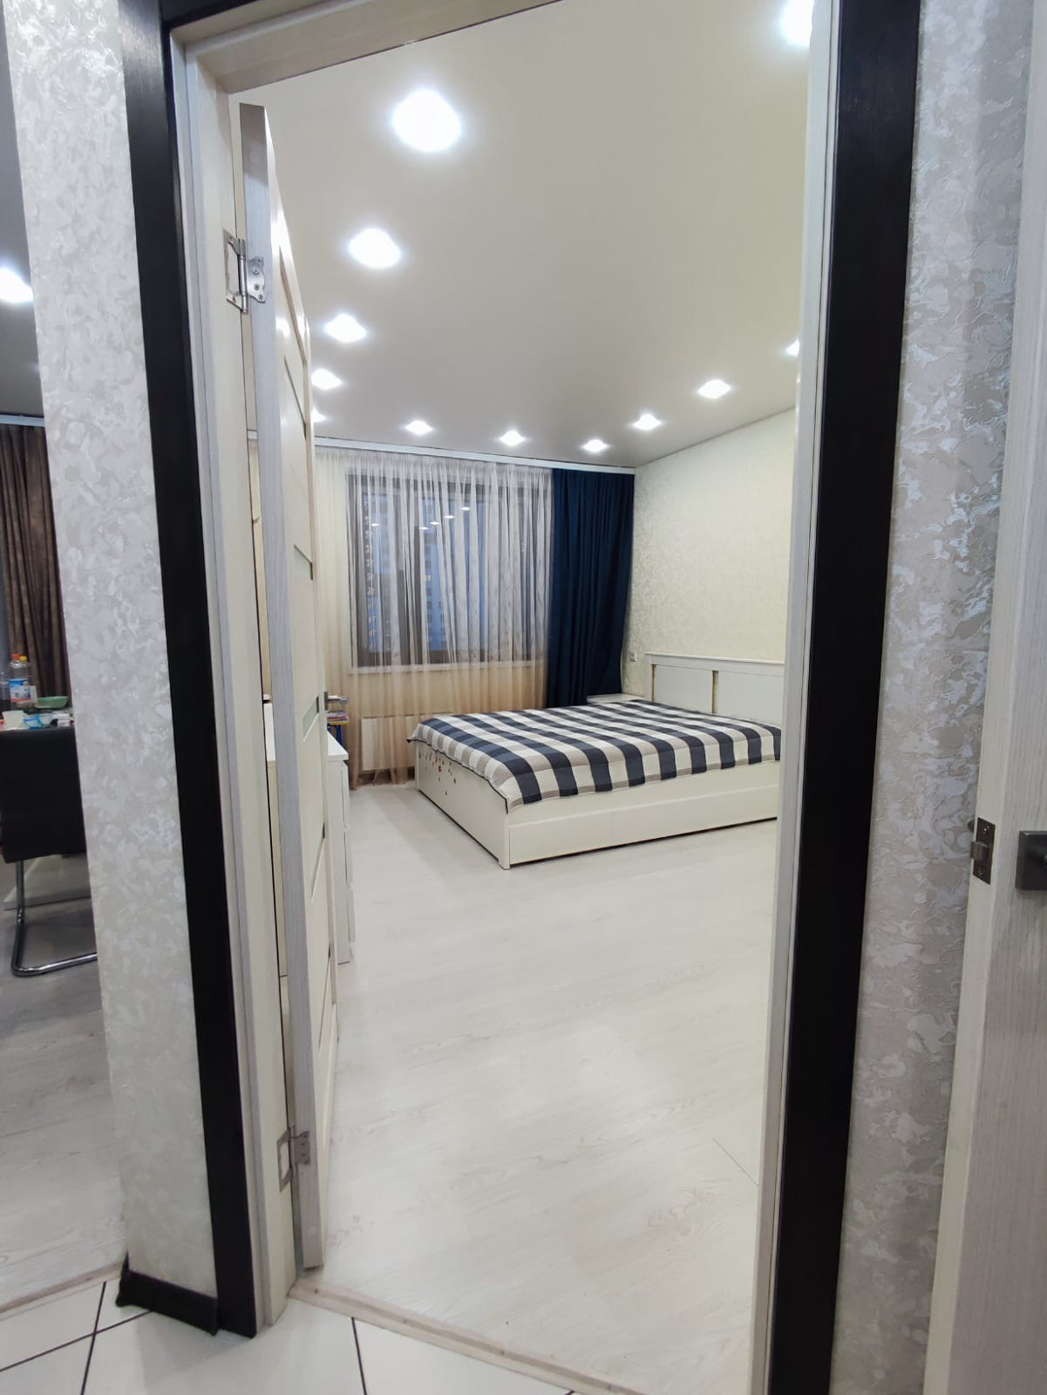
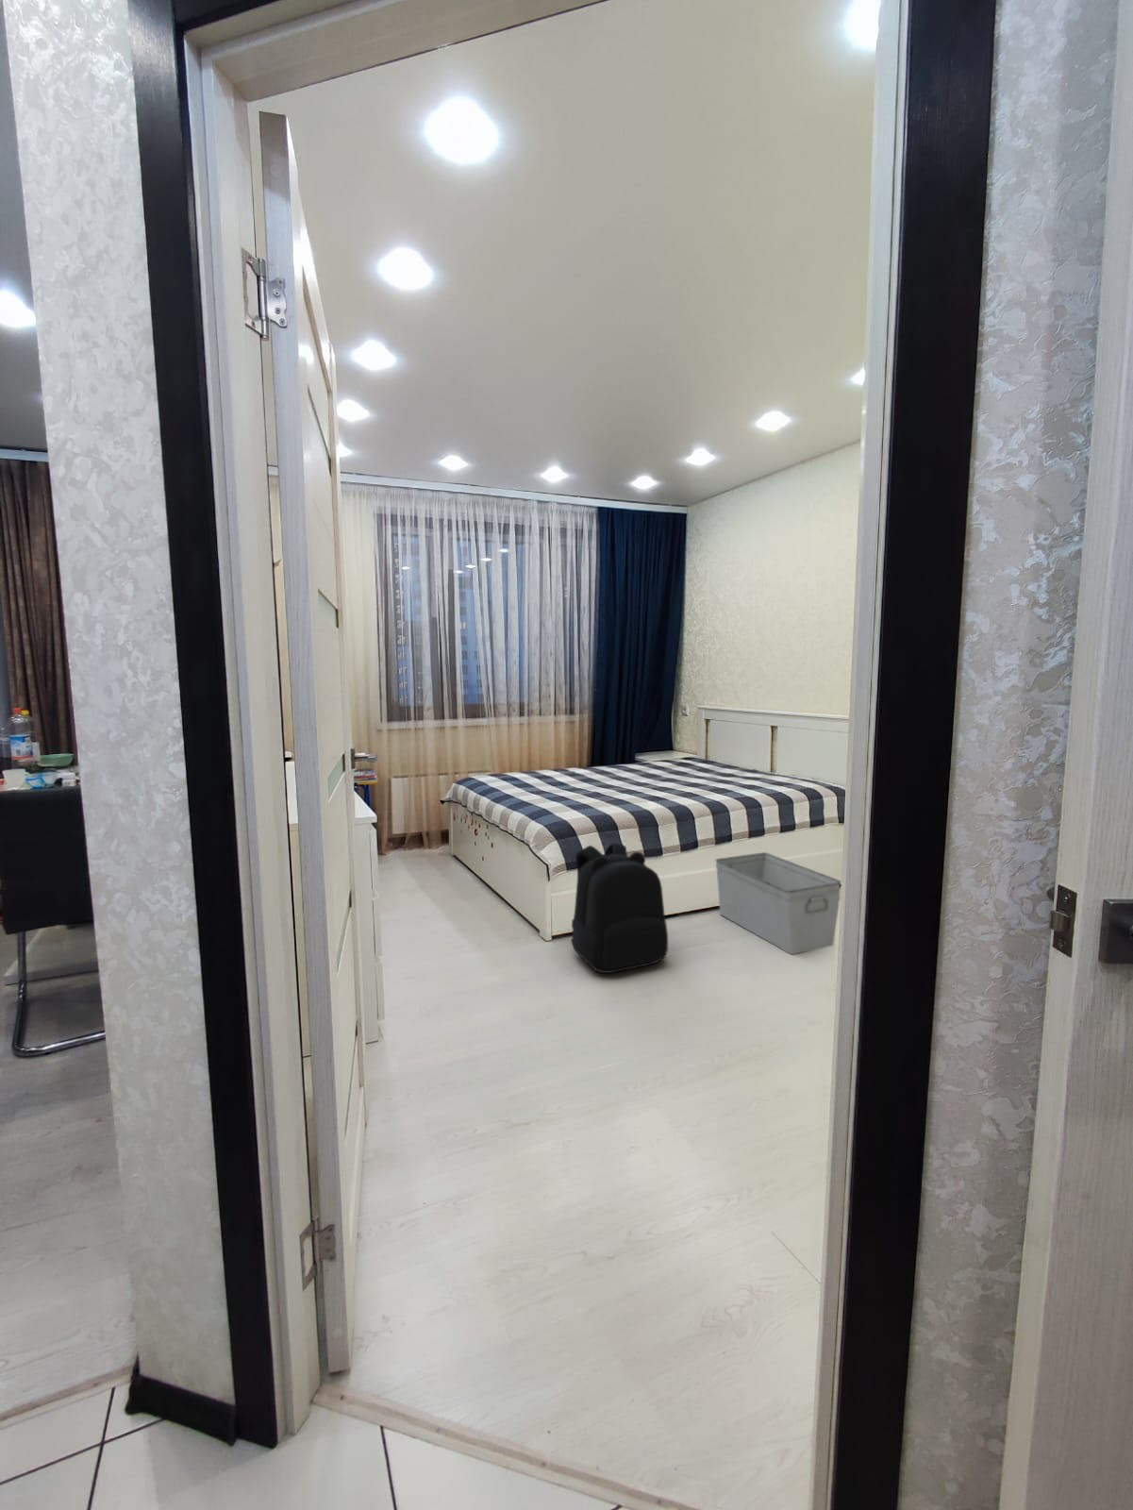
+ backpack (615, 903)
+ storage bin (774, 899)
